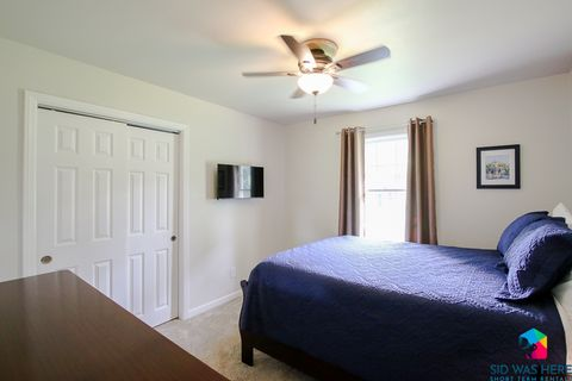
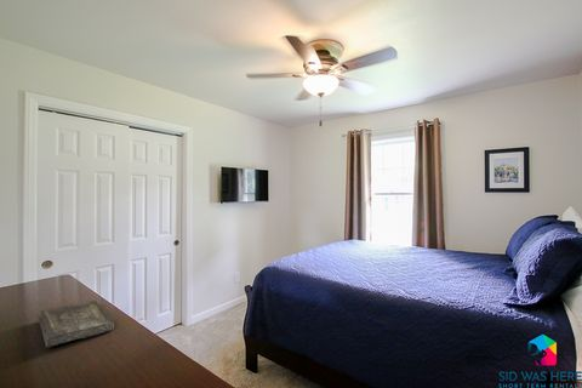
+ book (74, 319)
